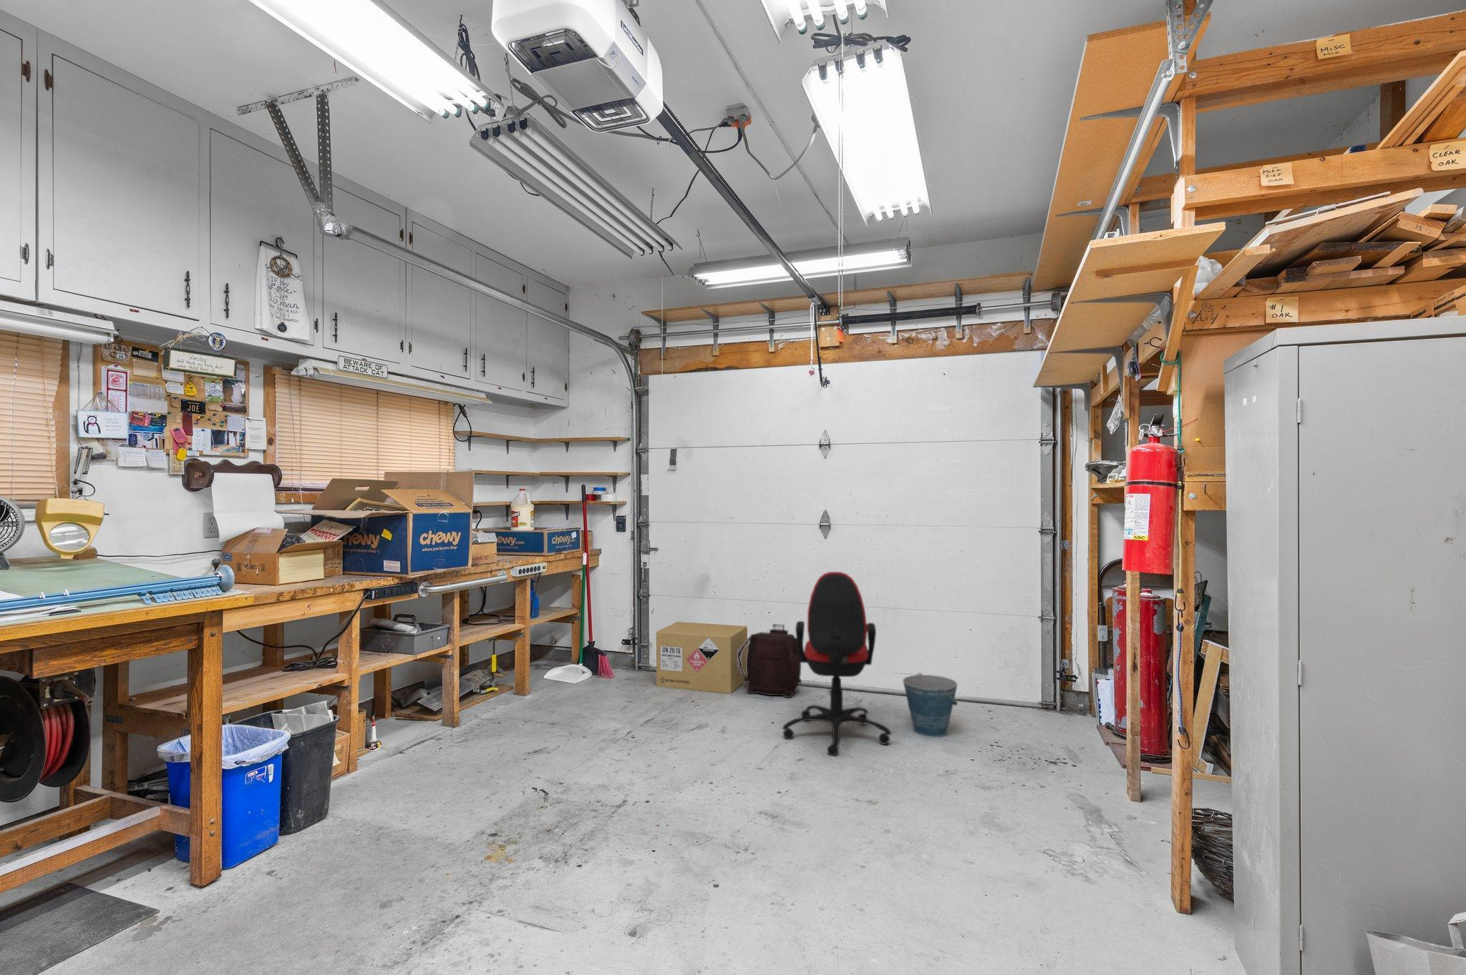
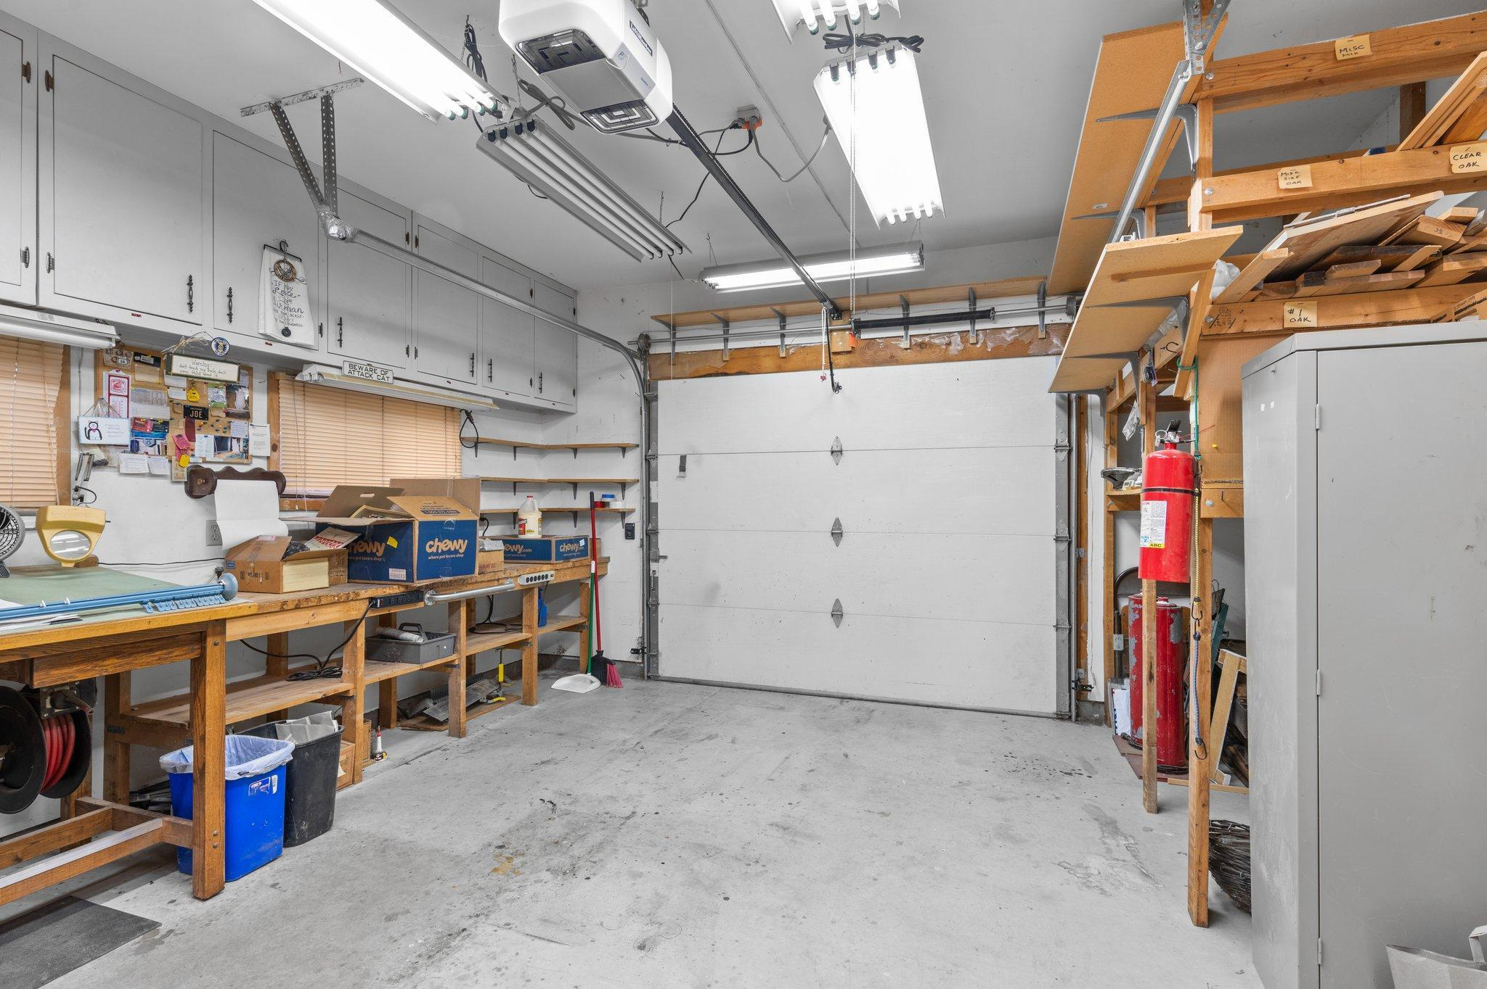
- cardboard box (703, 655)
- office chair (835, 653)
- bucket (930, 705)
- backpack (773, 659)
